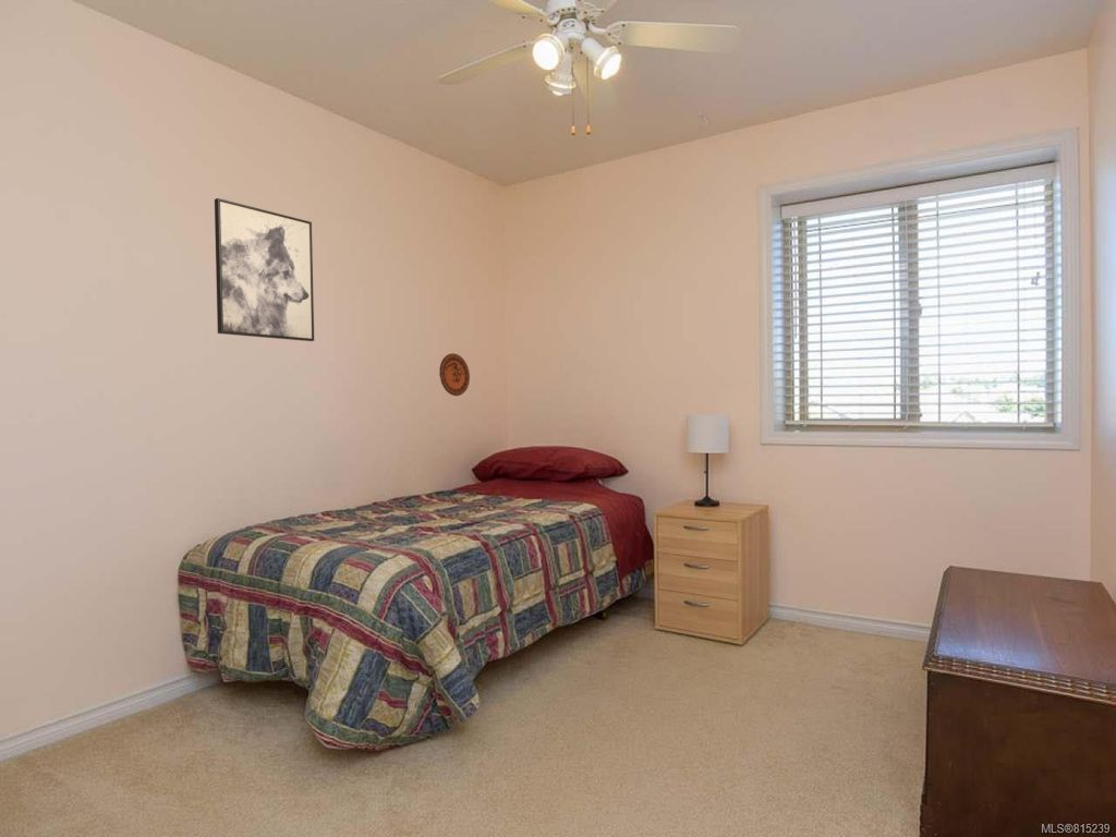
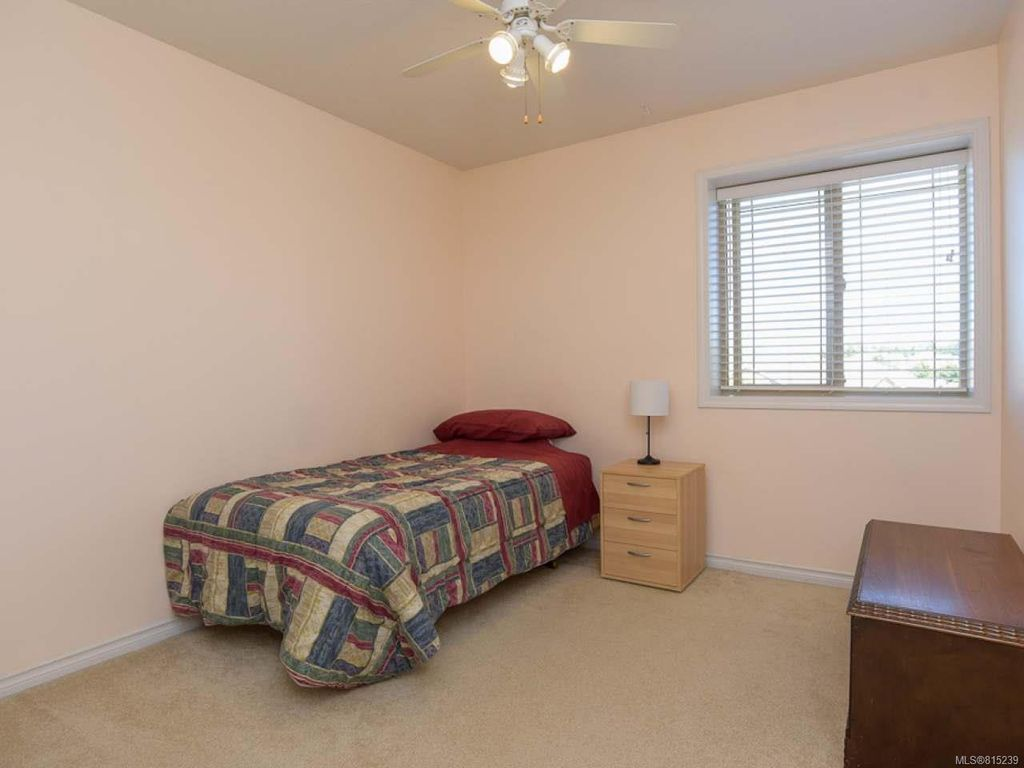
- wall art (267, 274)
- decorative plate (453, 374)
